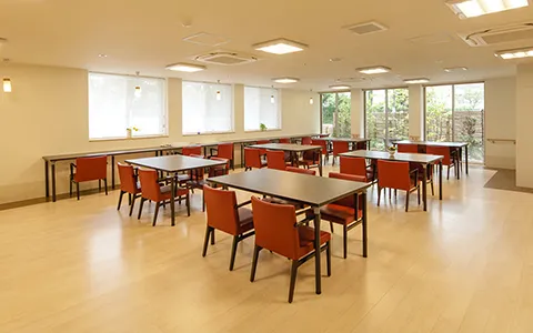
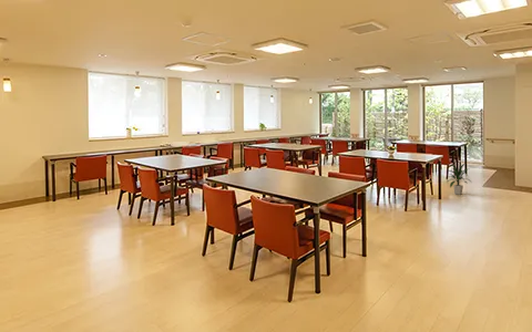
+ indoor plant (457, 177)
